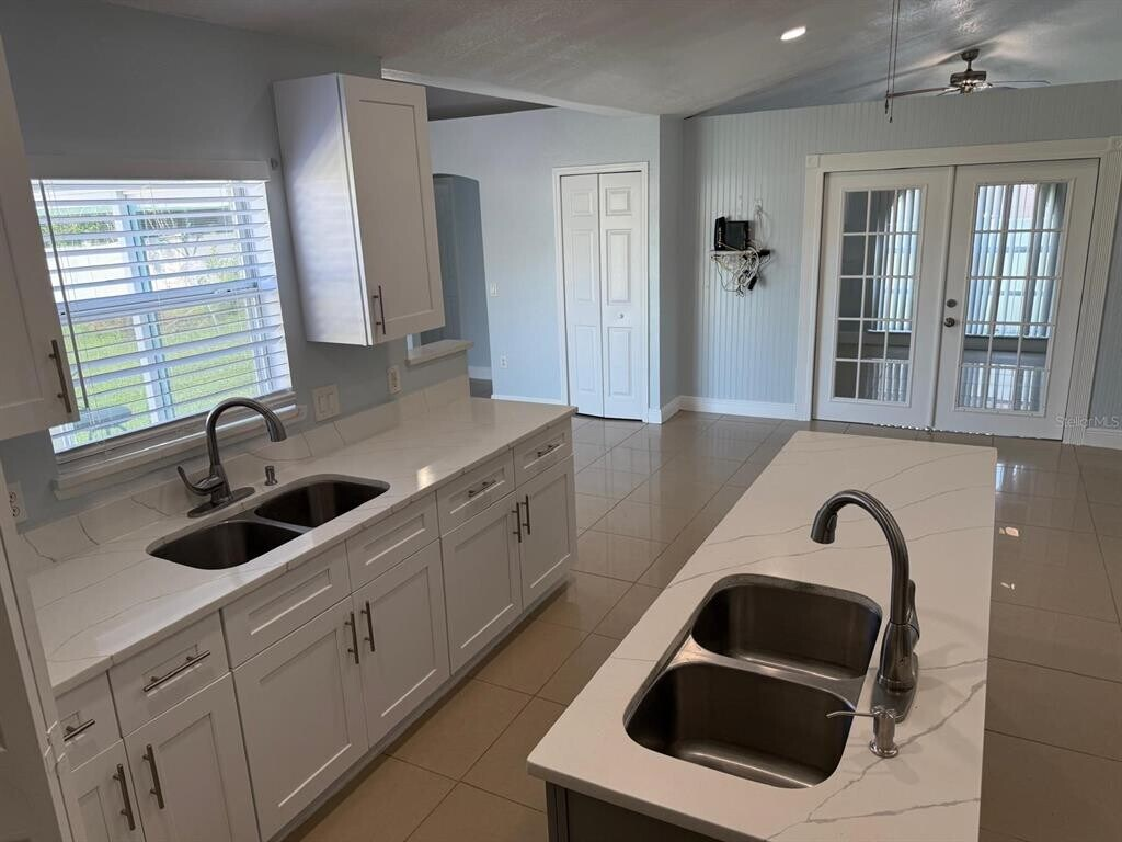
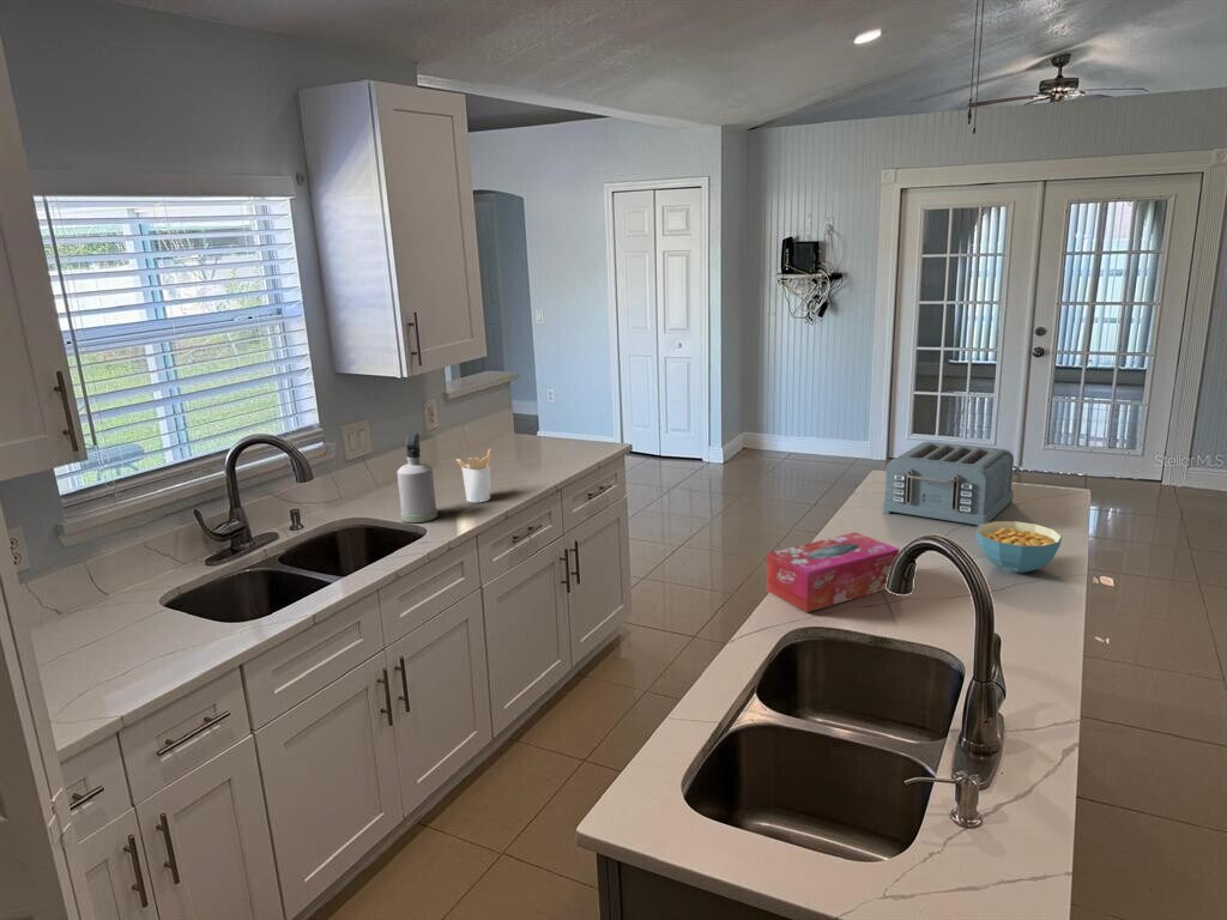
+ cereal bowl (1016, 551)
+ utensil holder (477, 476)
+ spray bottle (416, 476)
+ toaster (947, 482)
+ tissue box (832, 569)
